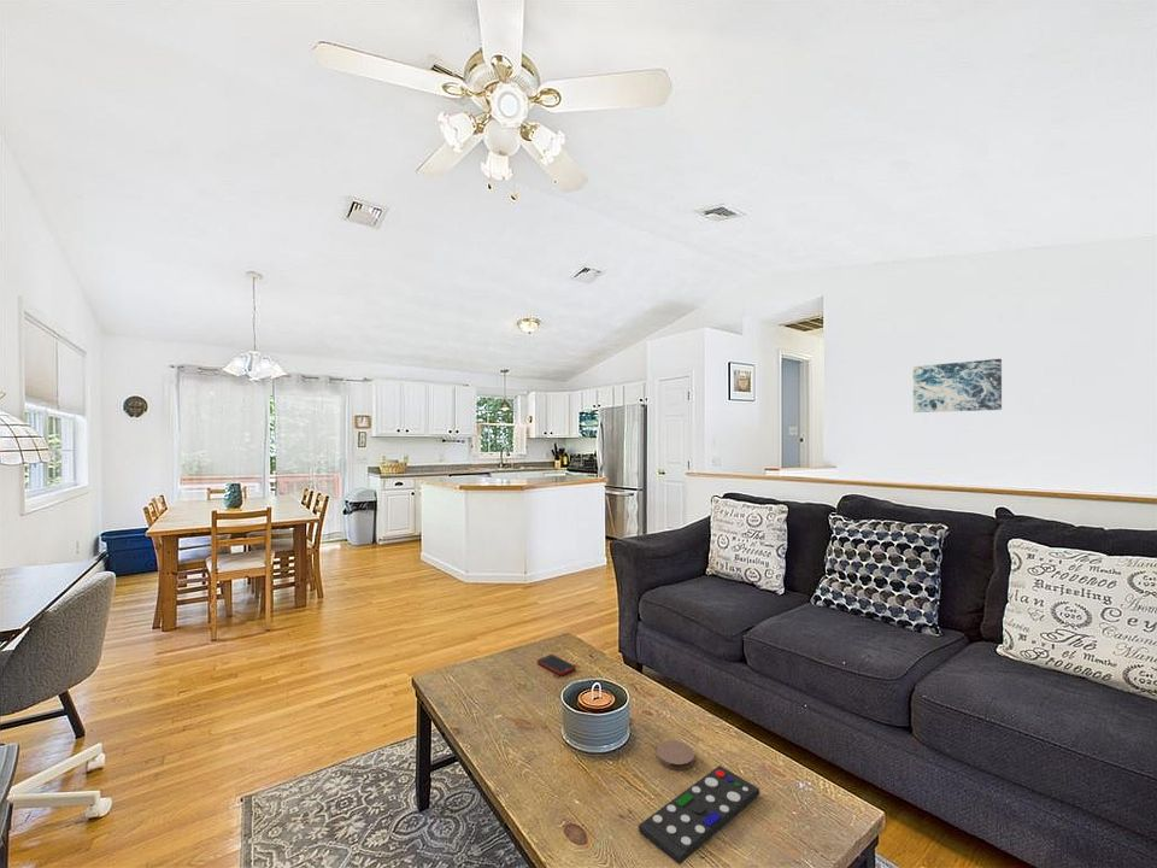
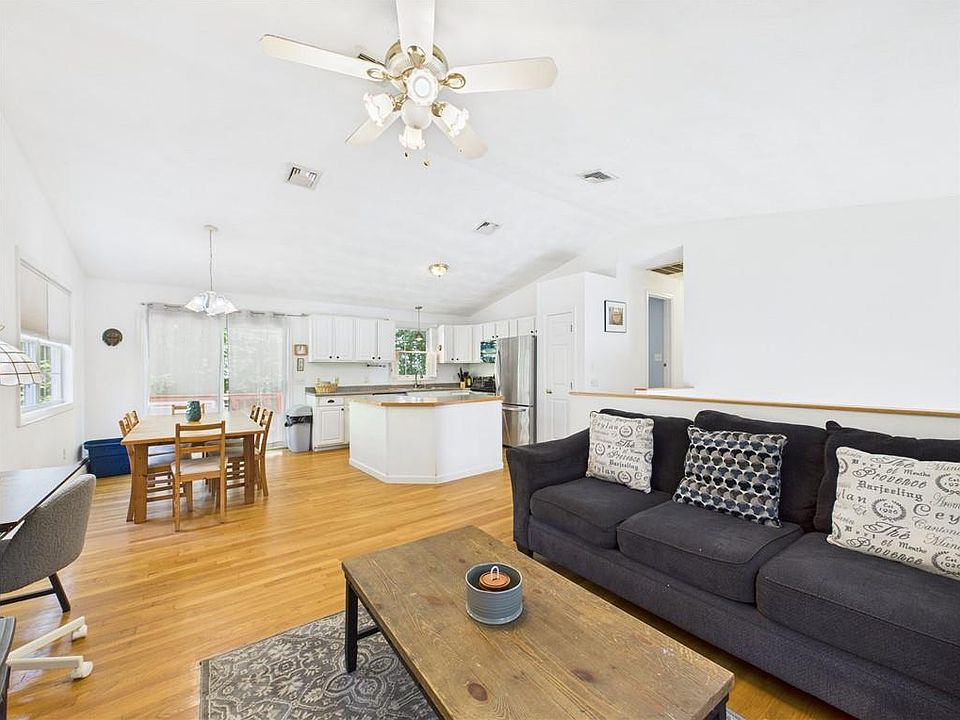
- wall art (955, 387)
- remote control (701, 808)
- cell phone (556, 664)
- coaster (675, 753)
